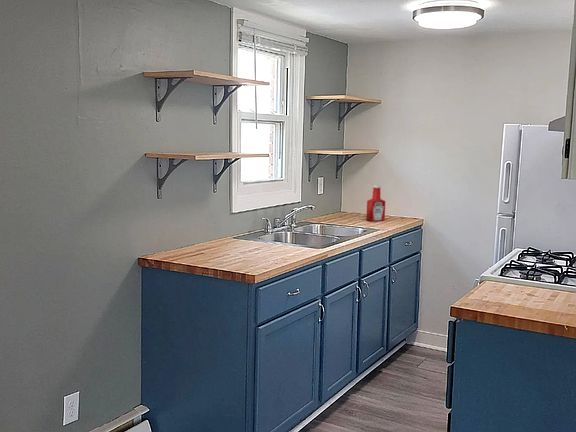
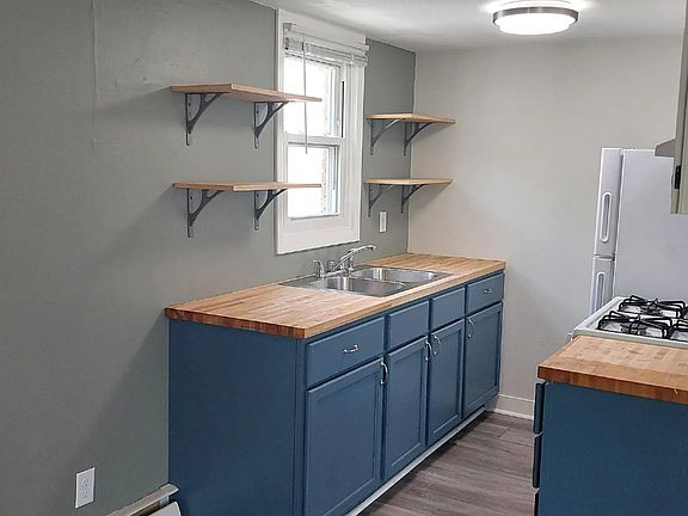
- soap bottle (376, 202)
